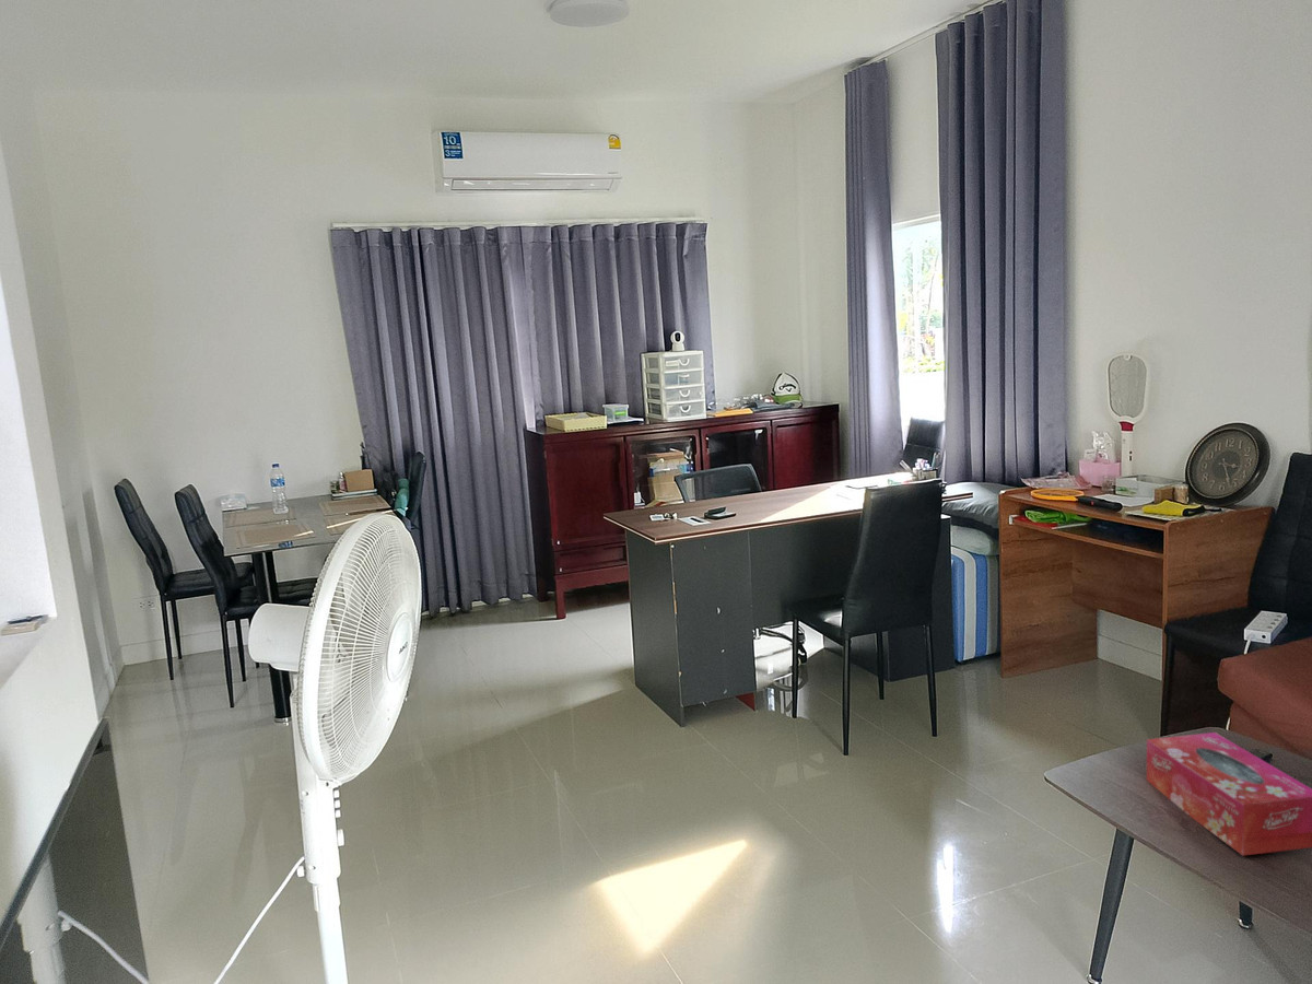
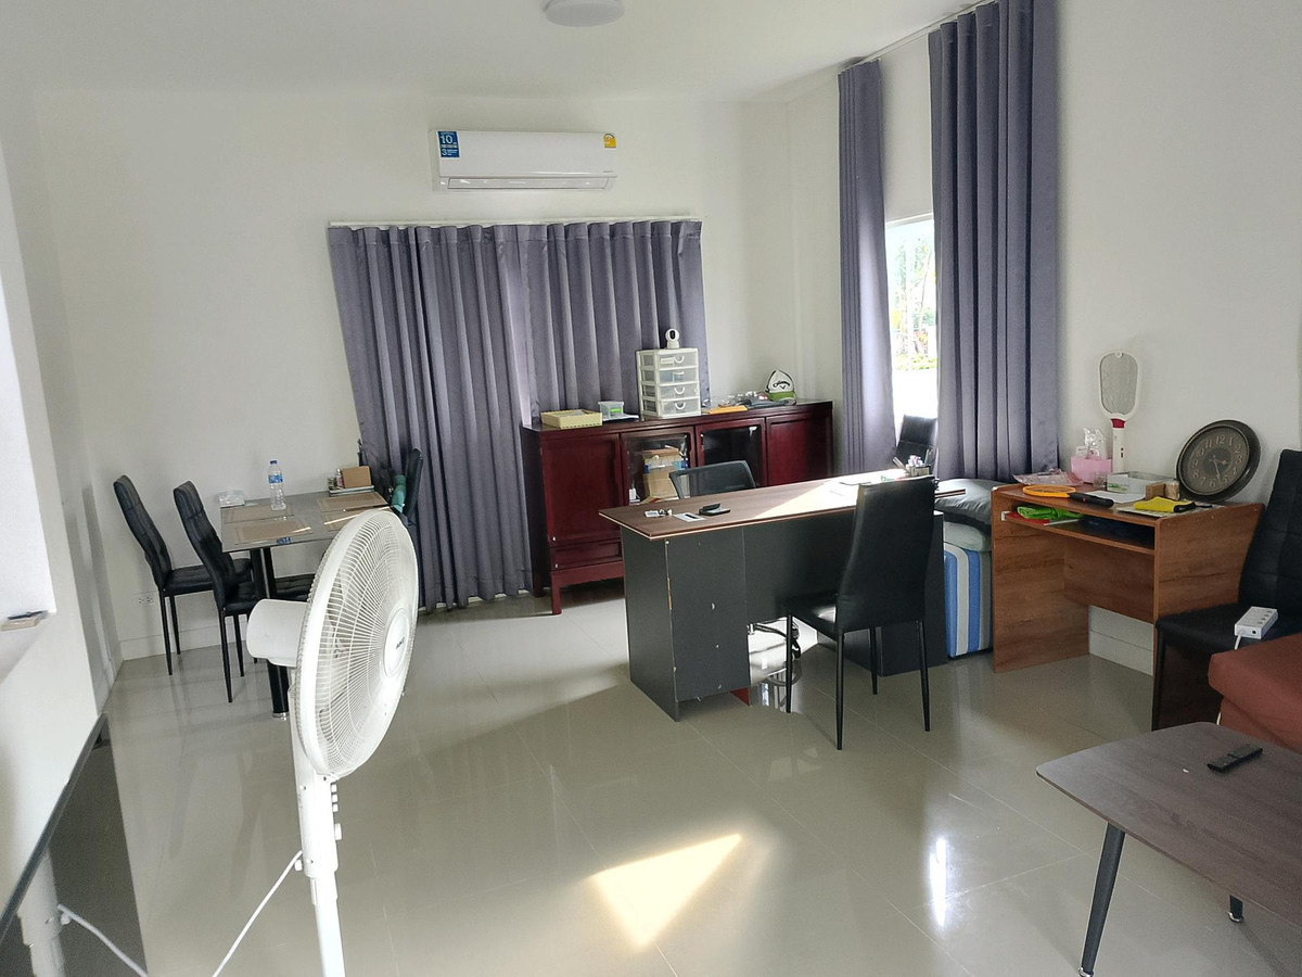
- tissue box (1227, 788)
